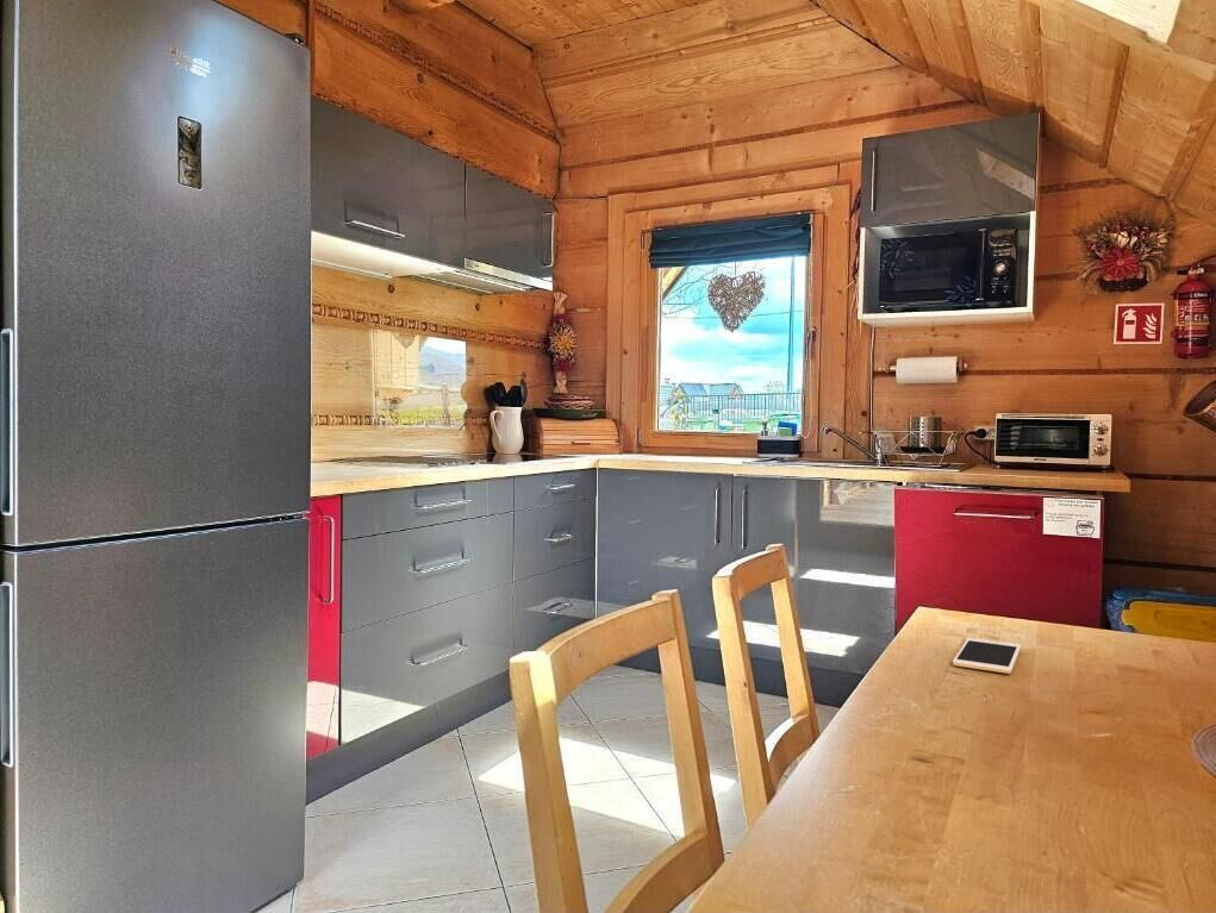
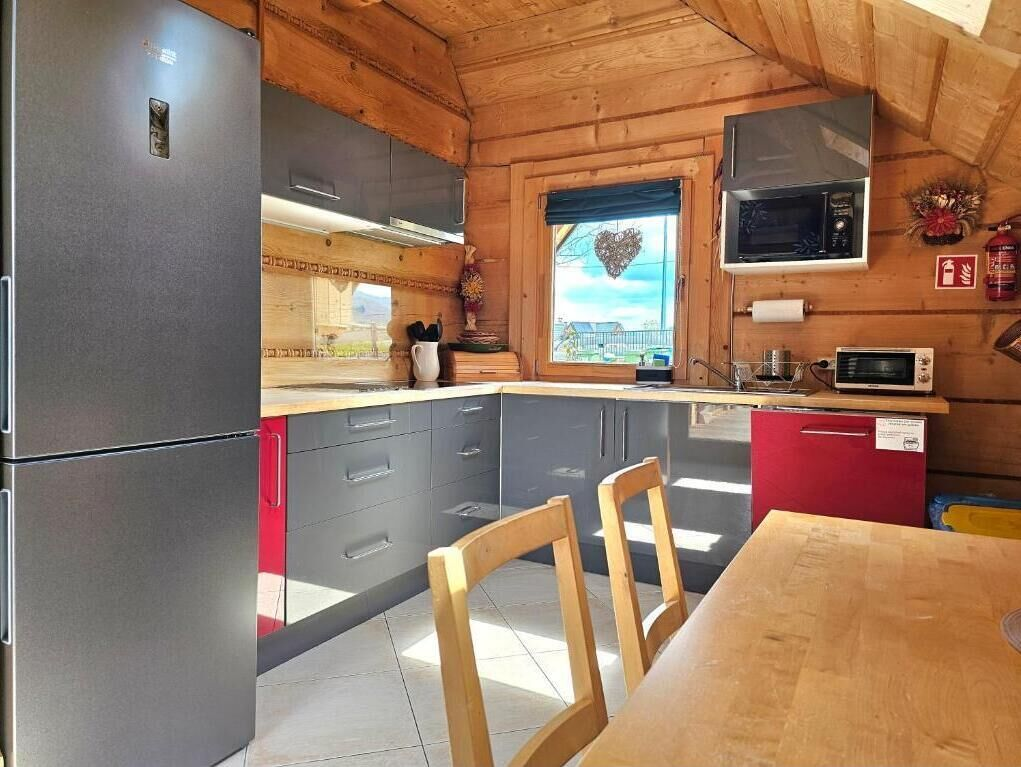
- cell phone (987, 654)
